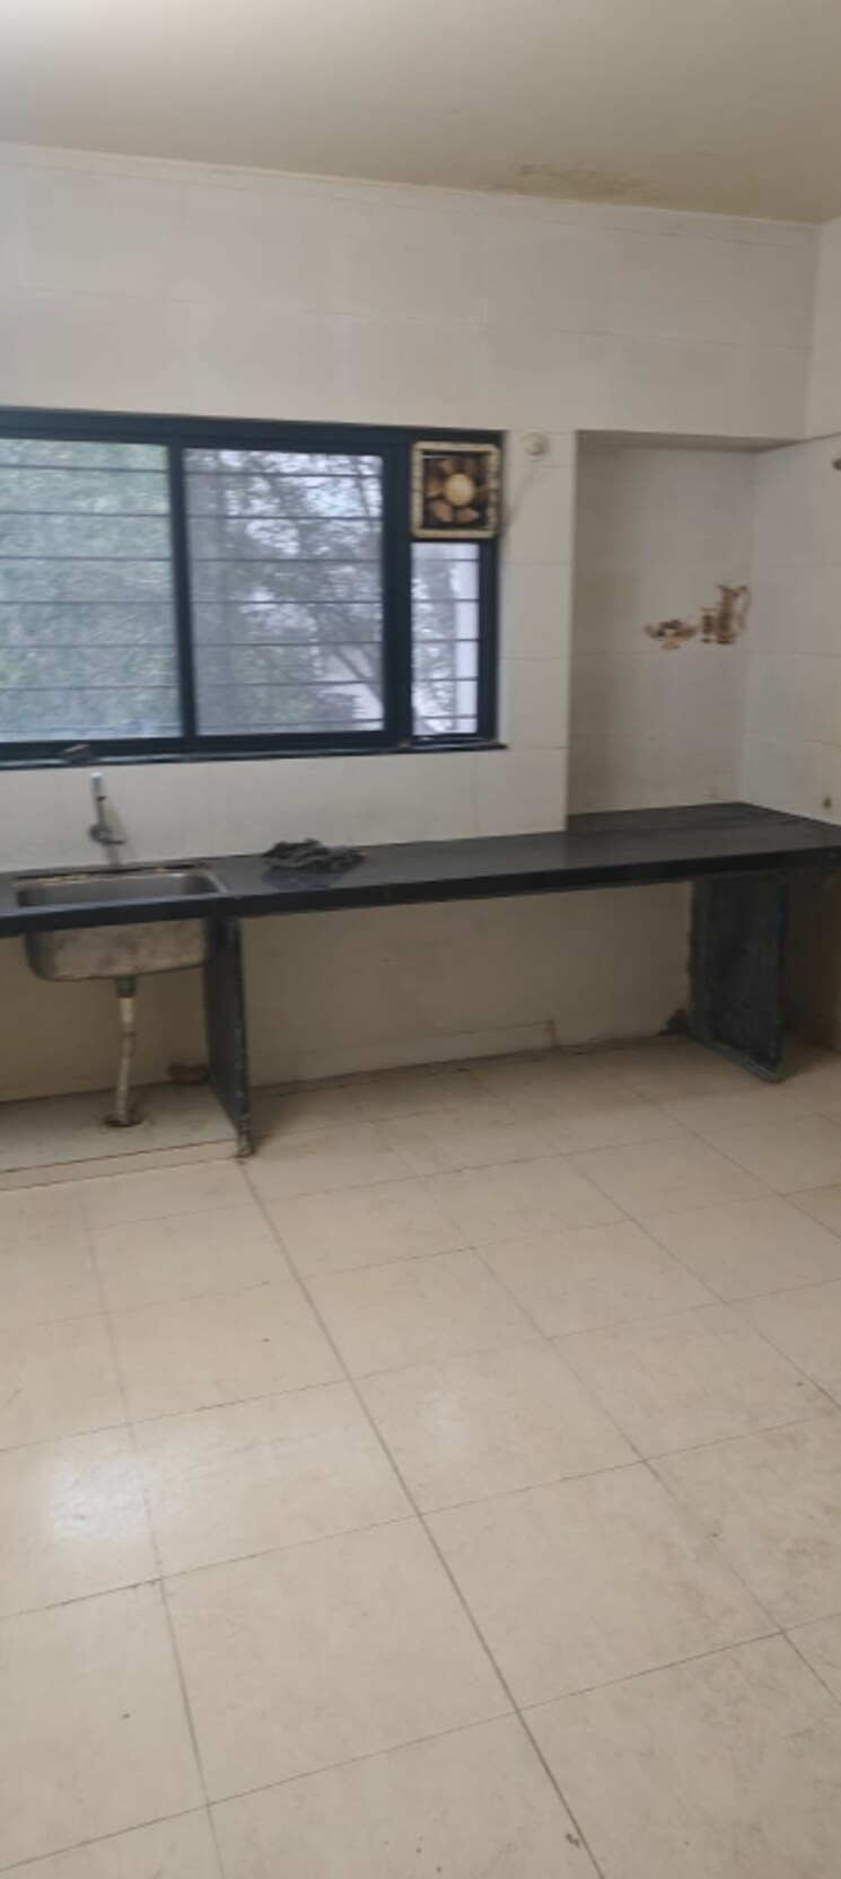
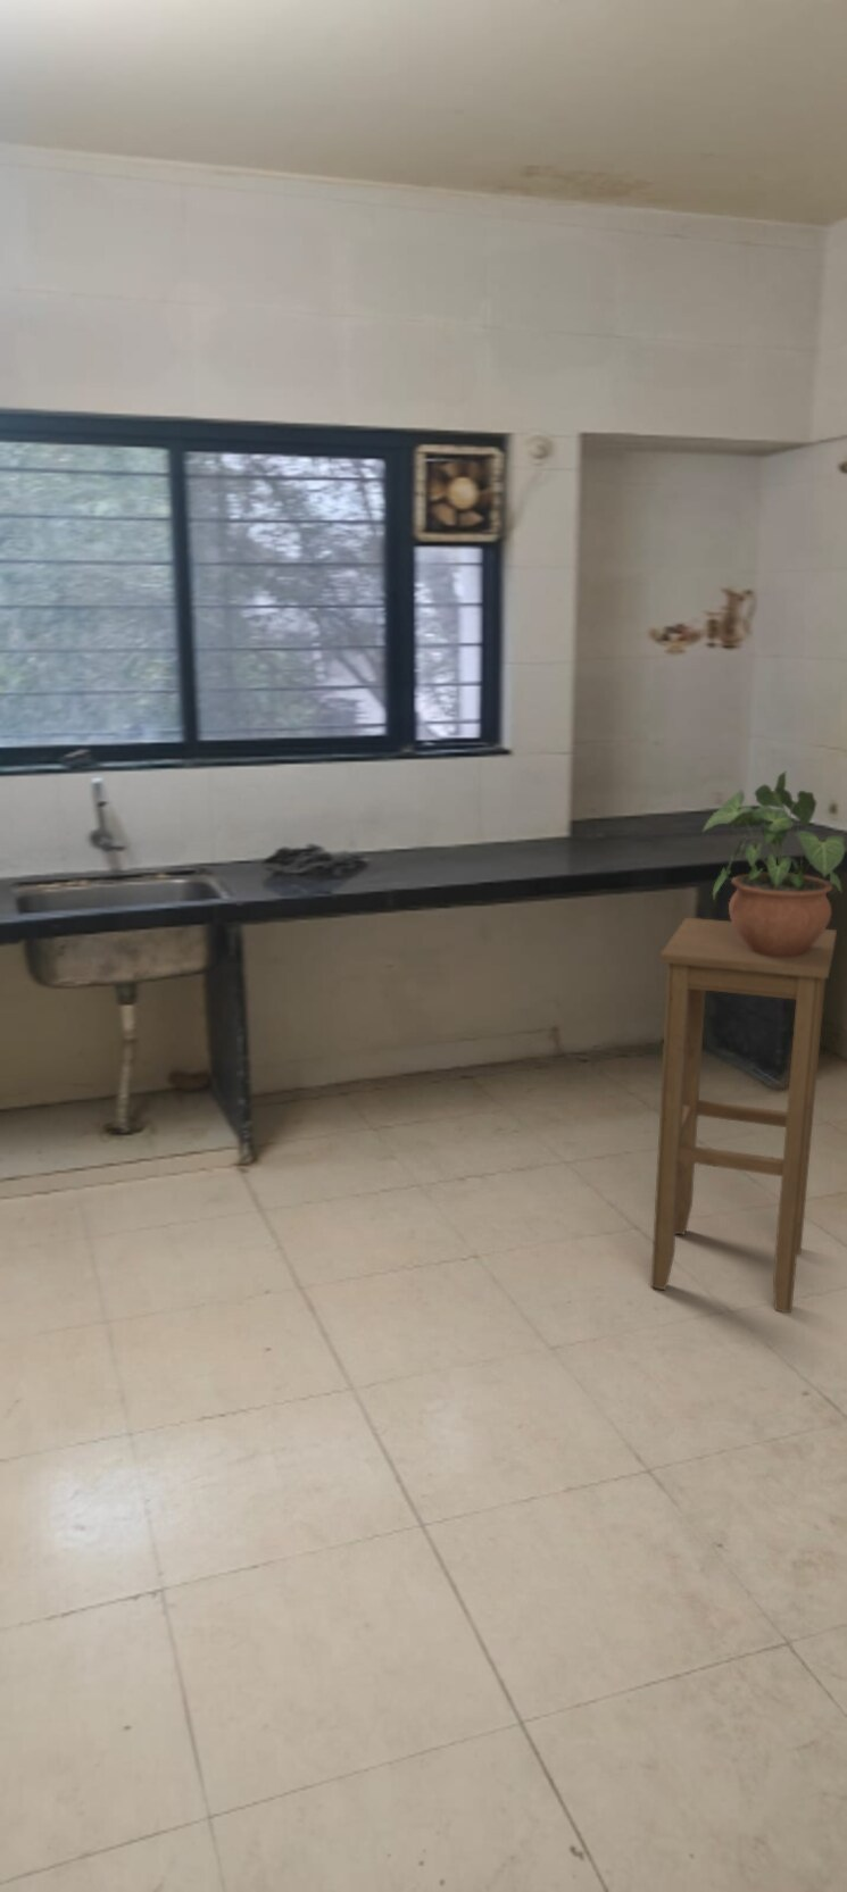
+ stool (738, 1110)
+ potted plant (778, 859)
